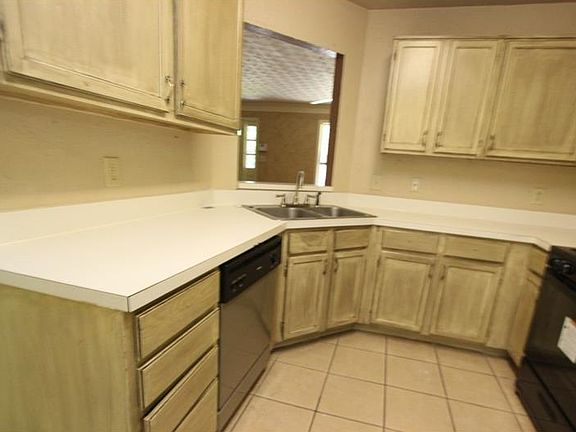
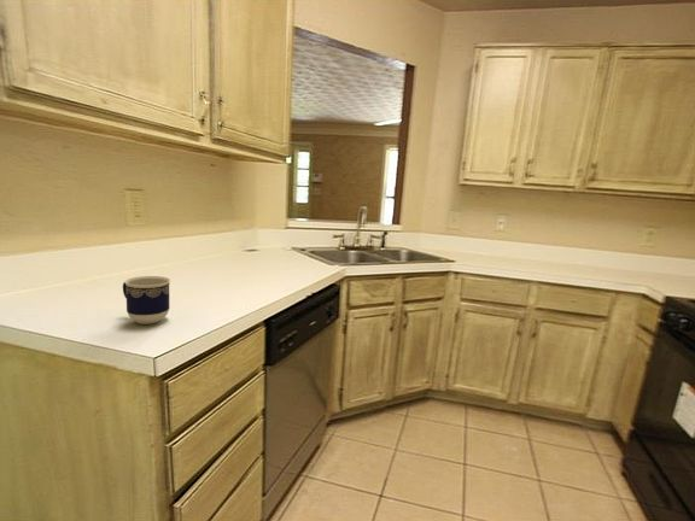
+ cup (144, 299)
